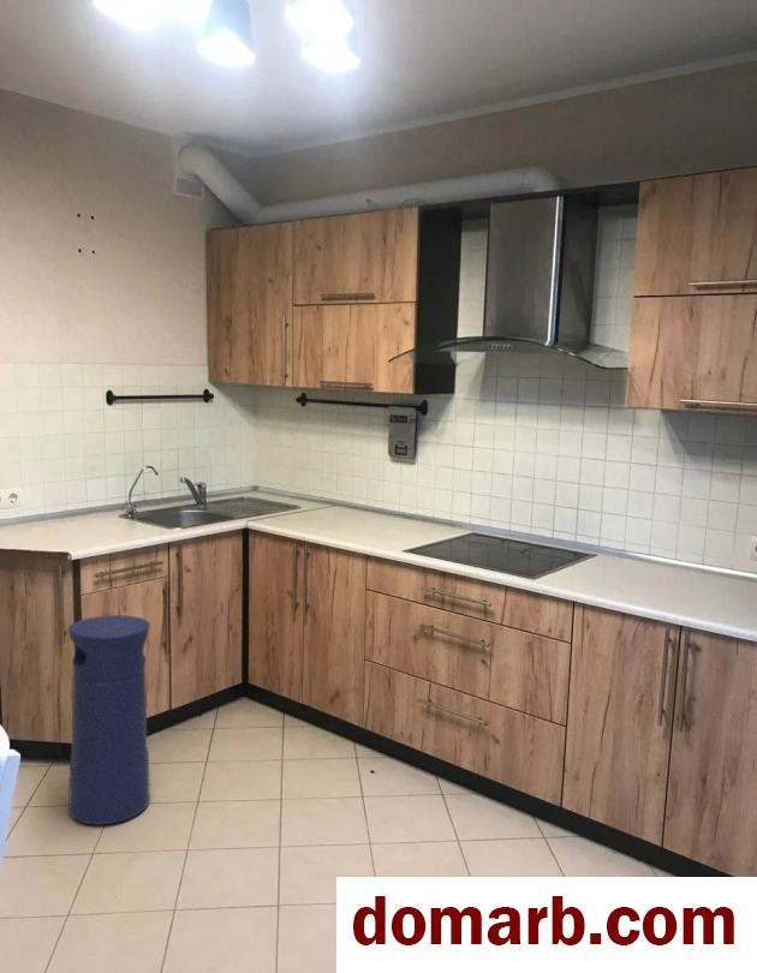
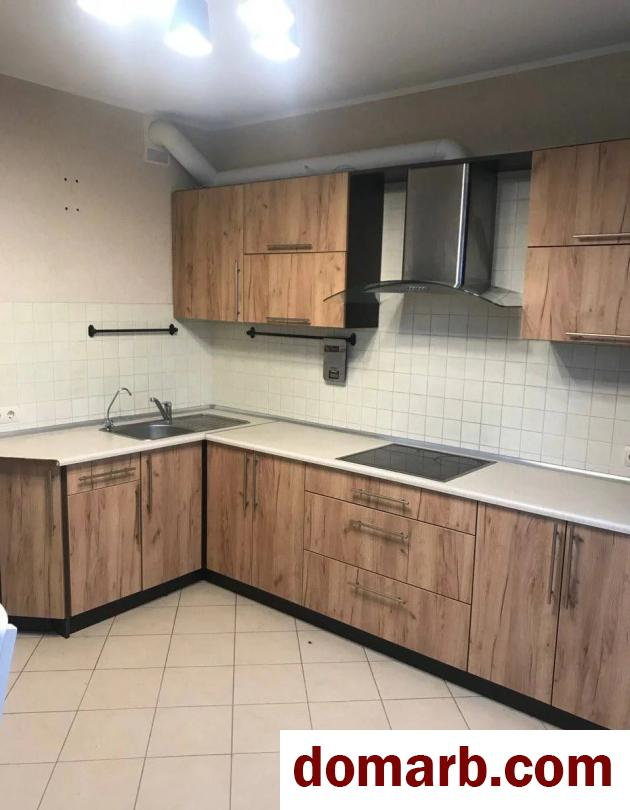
- trash can (109, 716)
